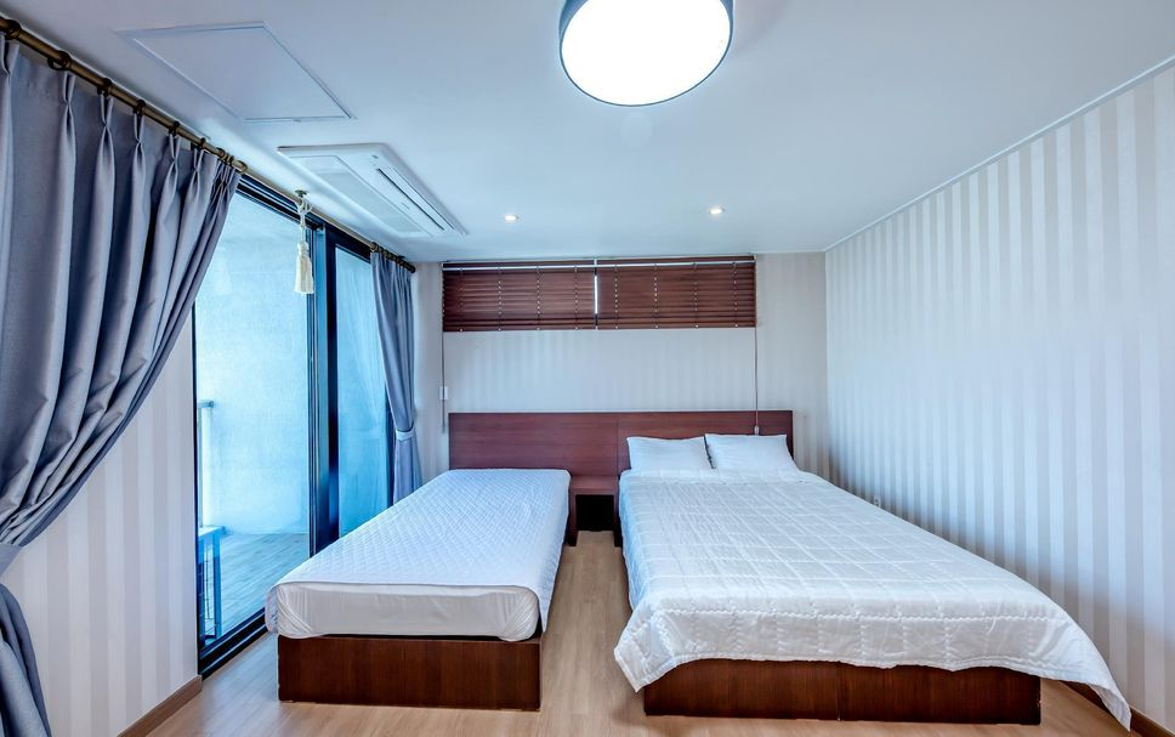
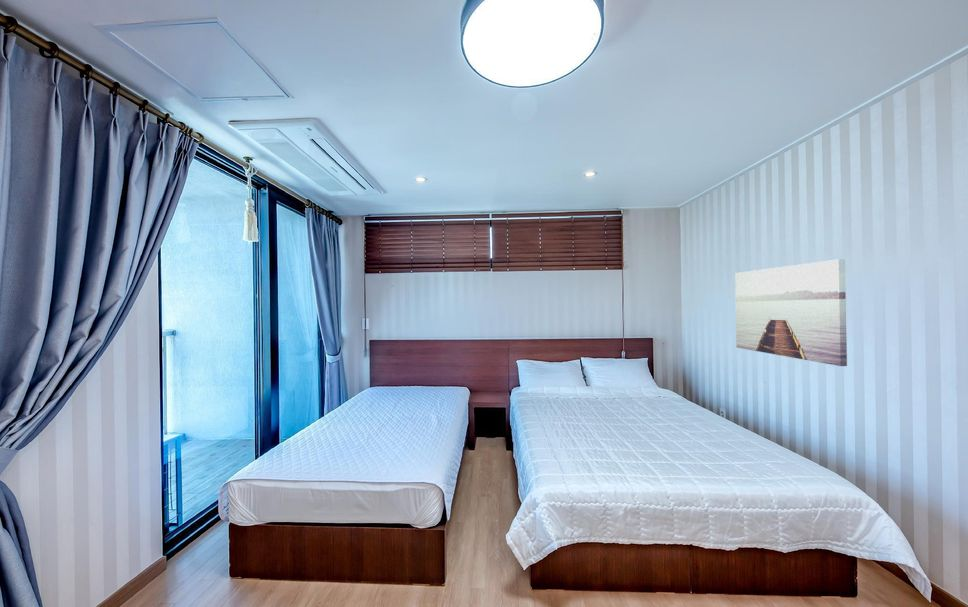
+ wall art (780, 311)
